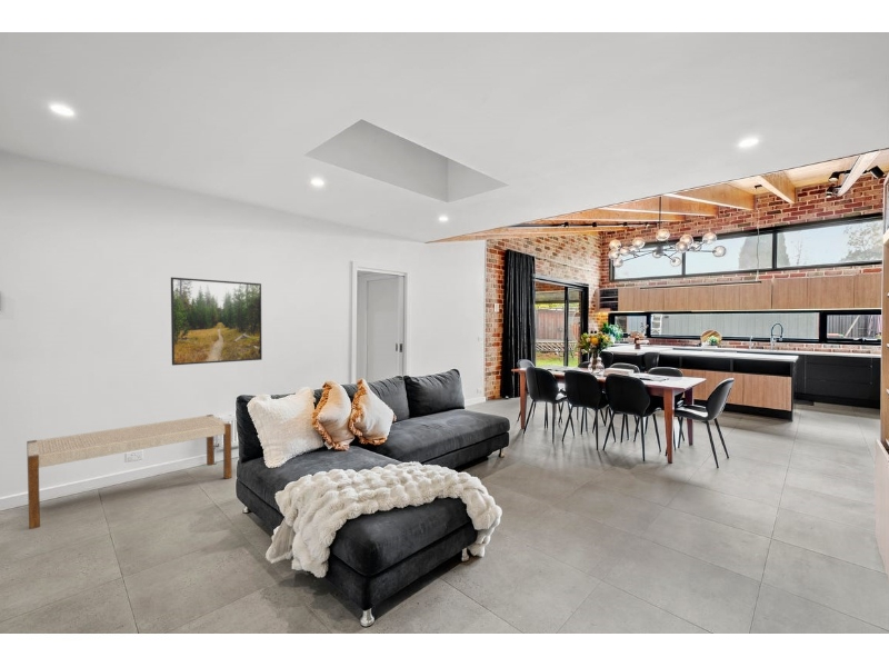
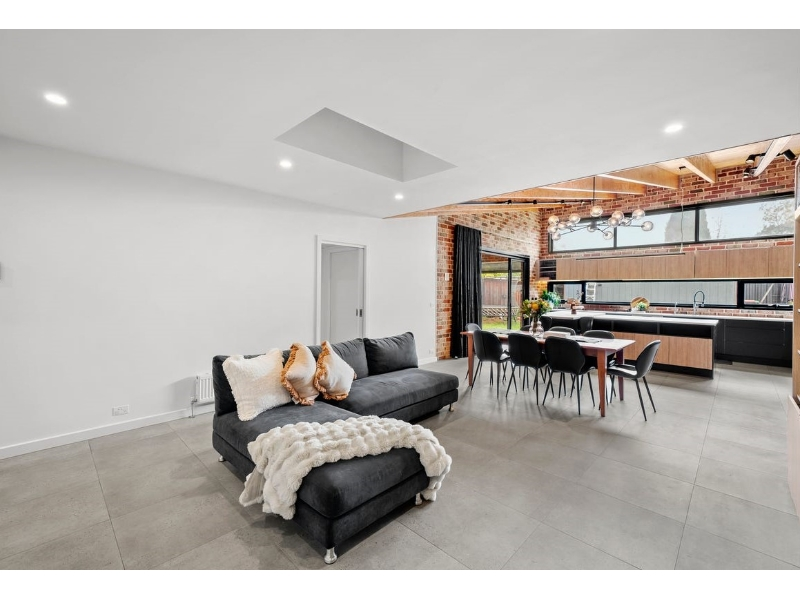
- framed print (219, 321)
- bench (138, 449)
